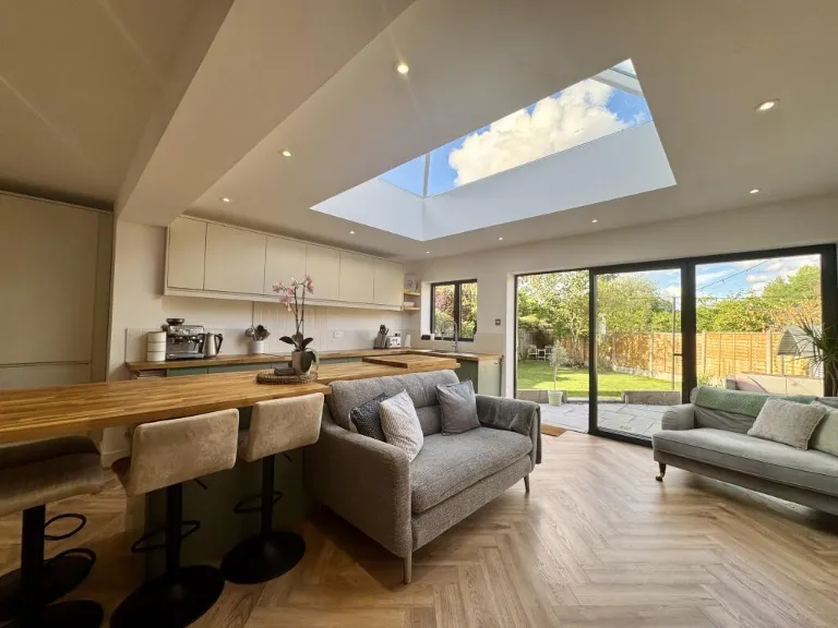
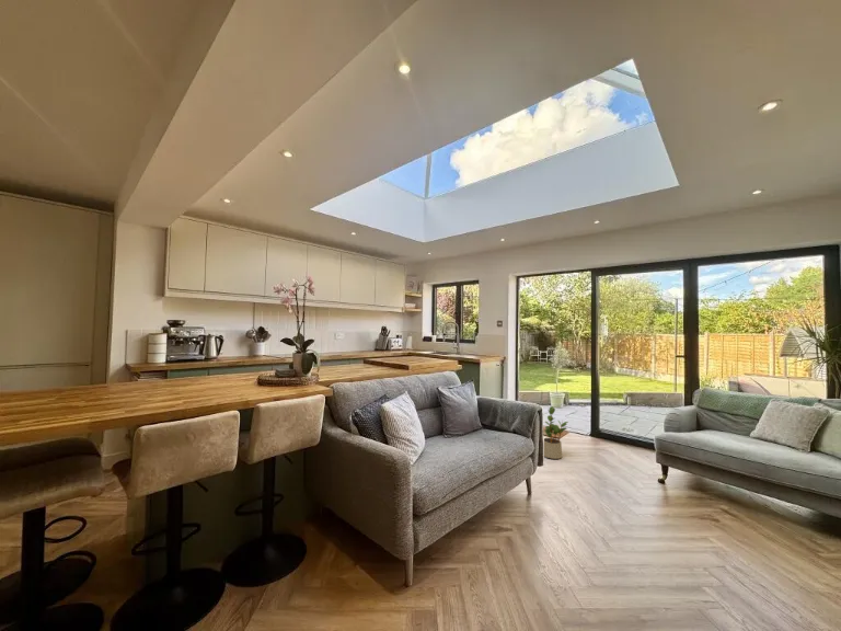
+ potted plant (554, 431)
